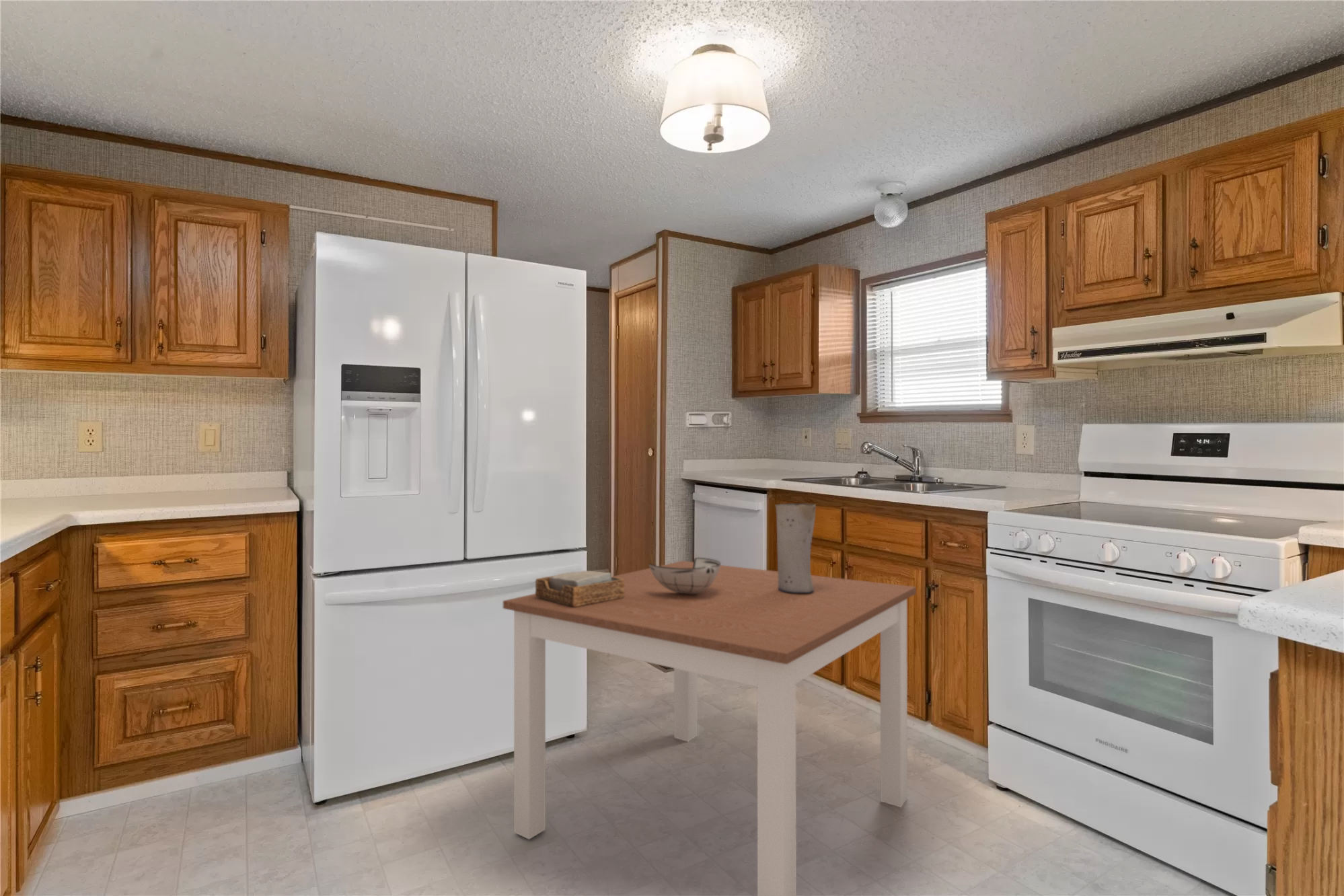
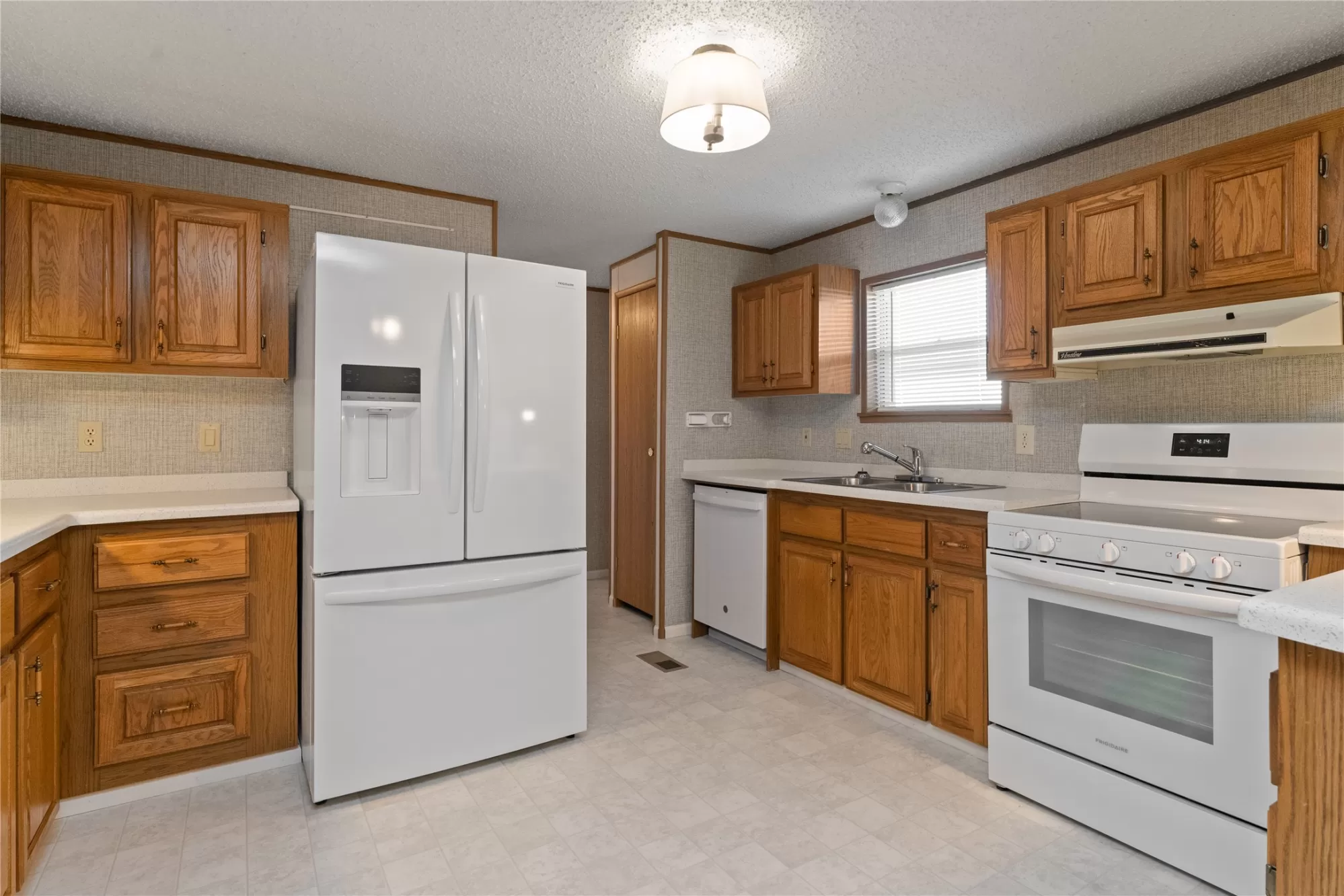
- napkin holder (580, 585)
- dining table (697, 704)
- bowl (690, 577)
- vase (796, 546)
